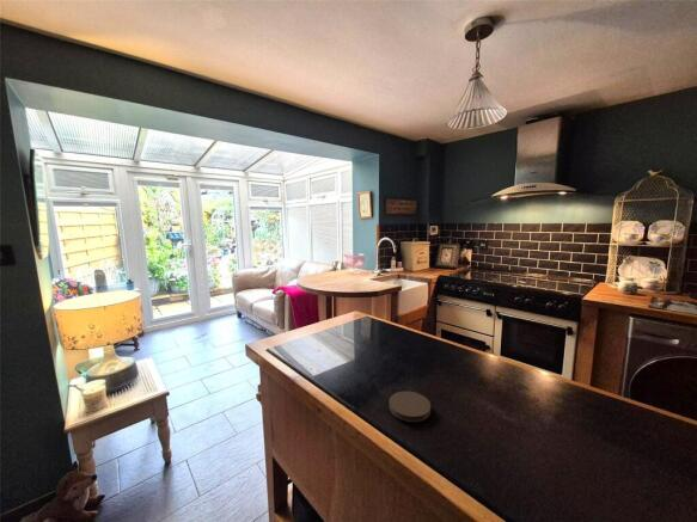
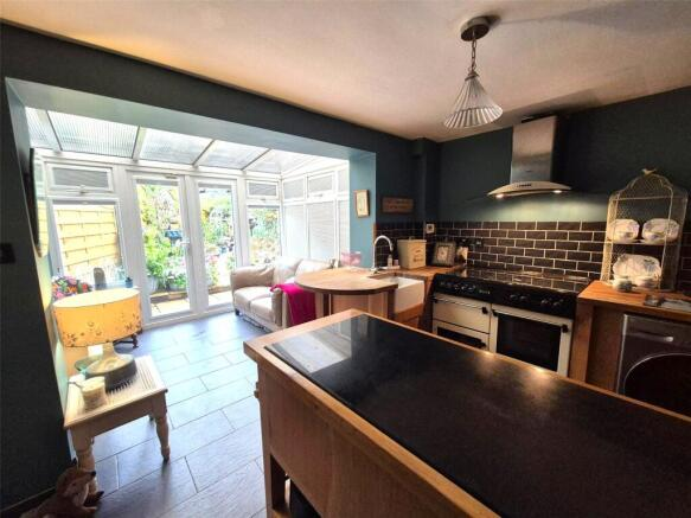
- coaster (409, 405)
